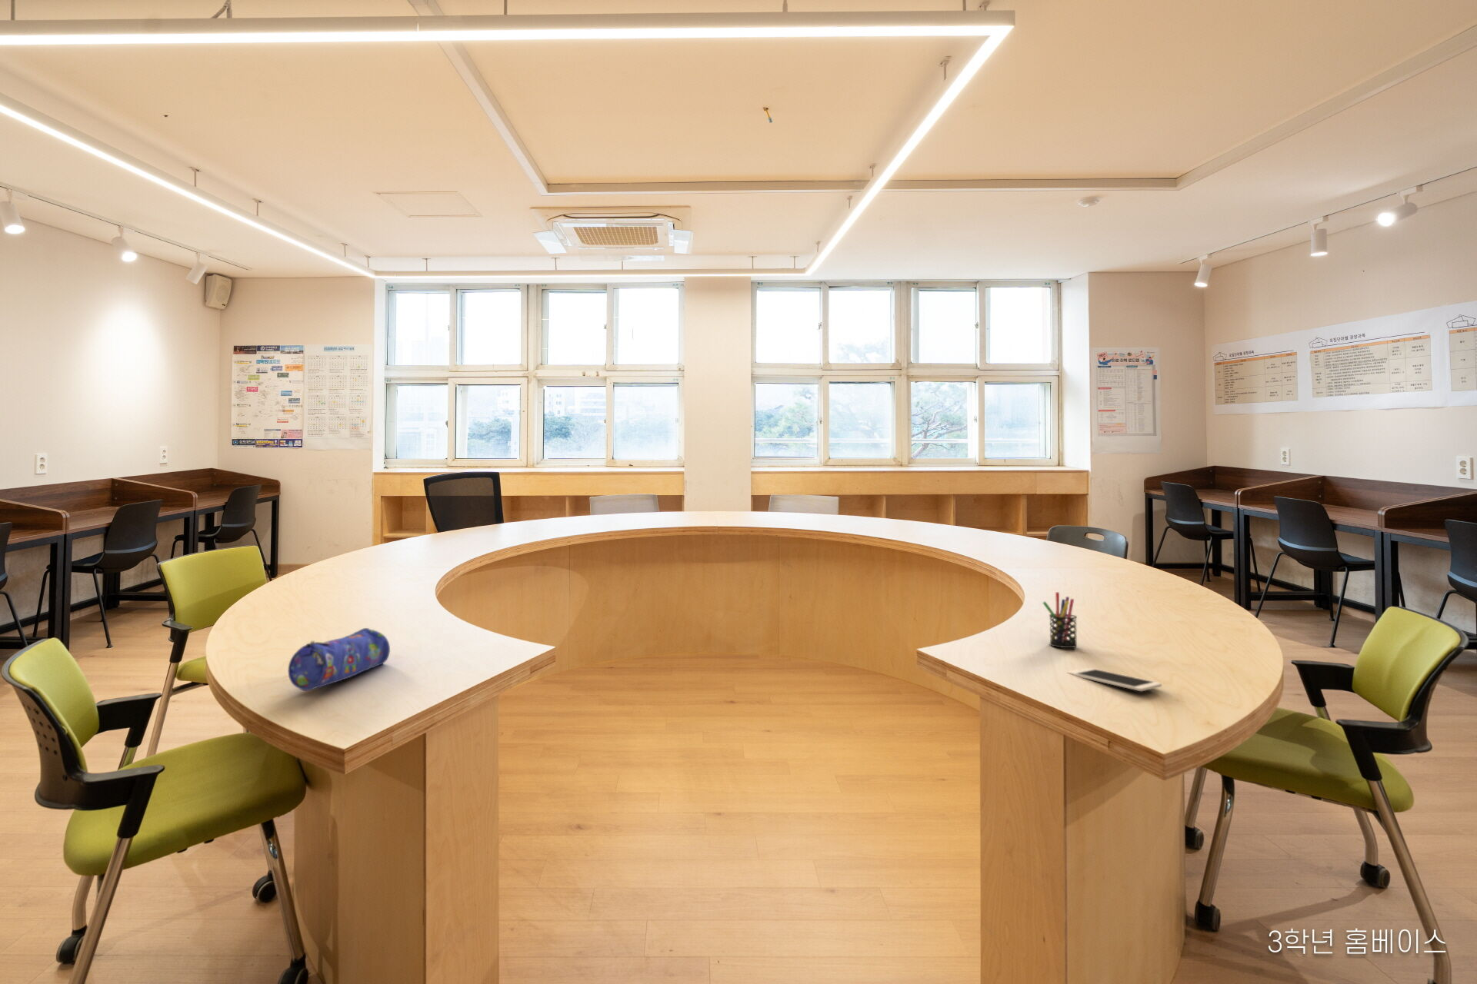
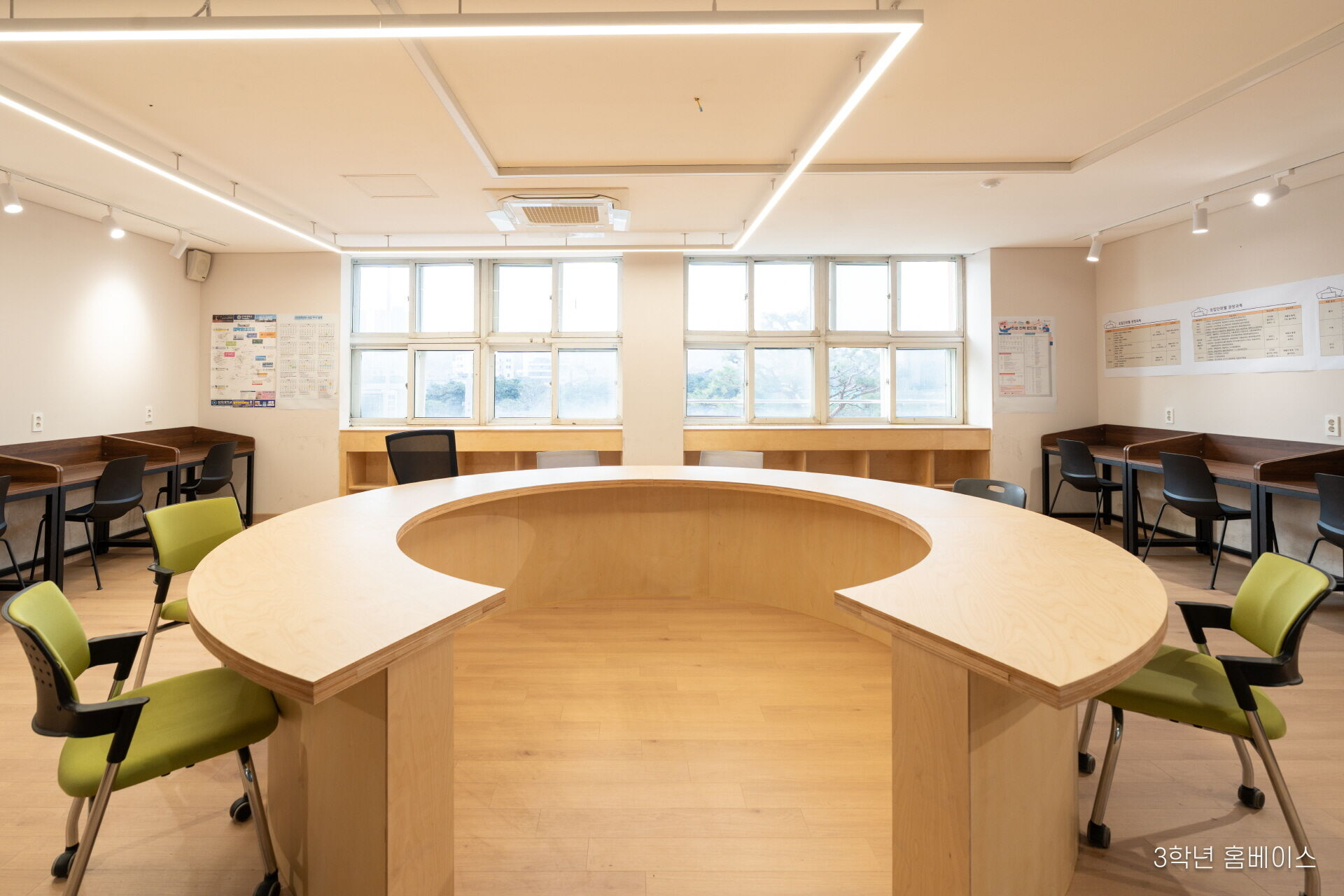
- pencil case (341, 656)
- cell phone (1112, 679)
- pen holder (1059, 619)
